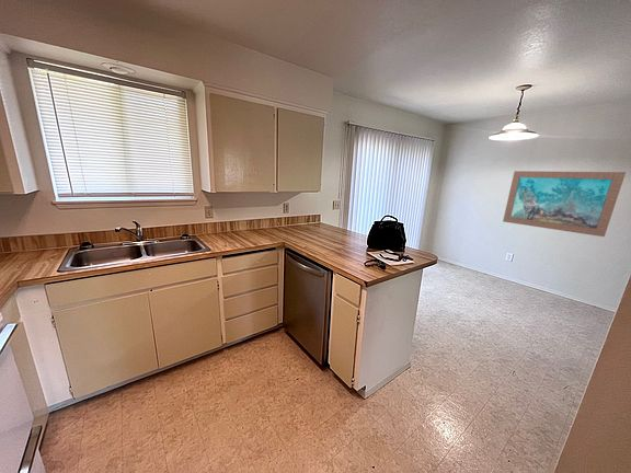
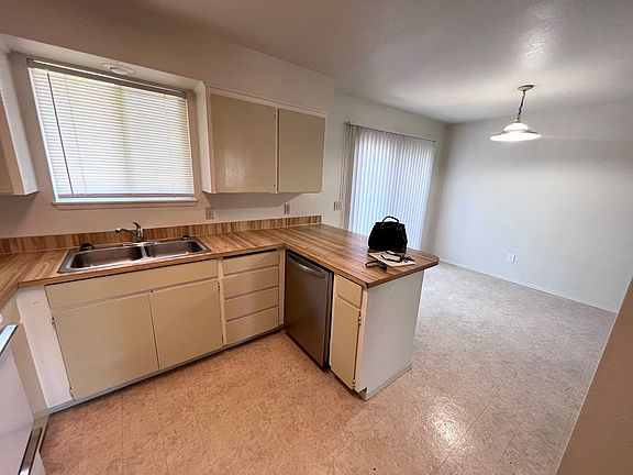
- wall art (554, 200)
